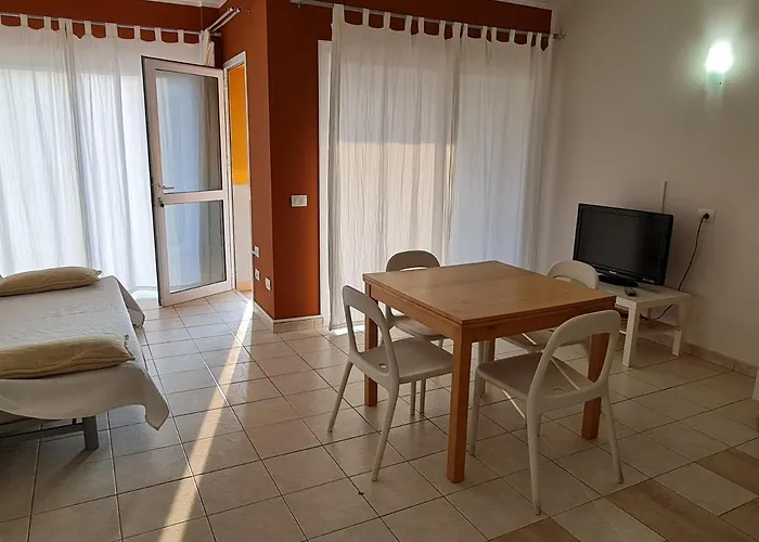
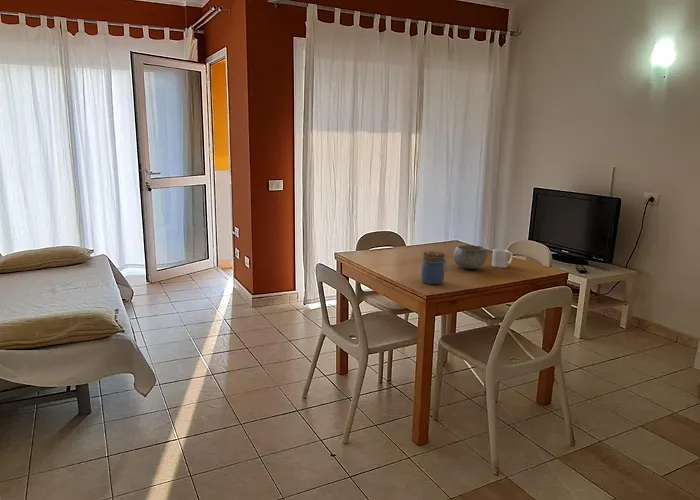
+ mug (503, 258)
+ bowl (470, 257)
+ jar (434, 267)
